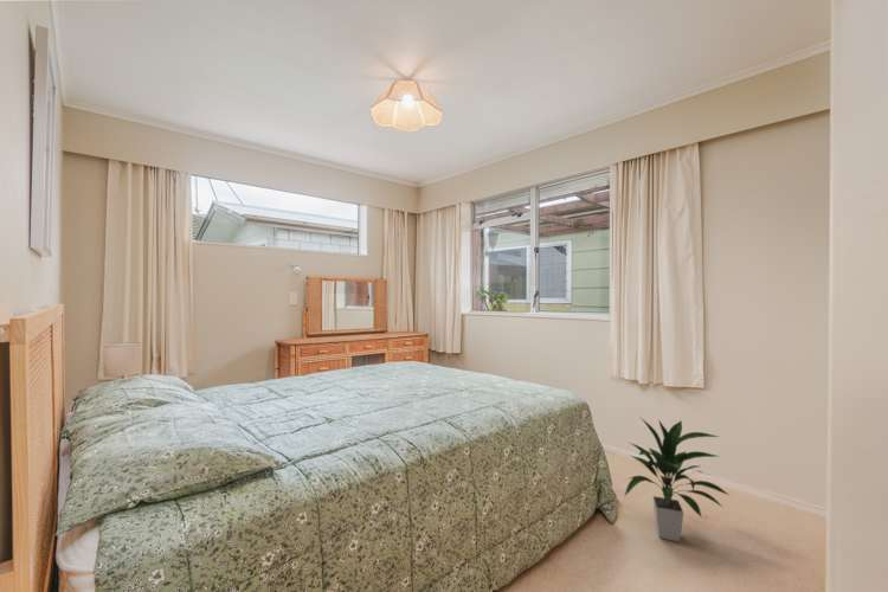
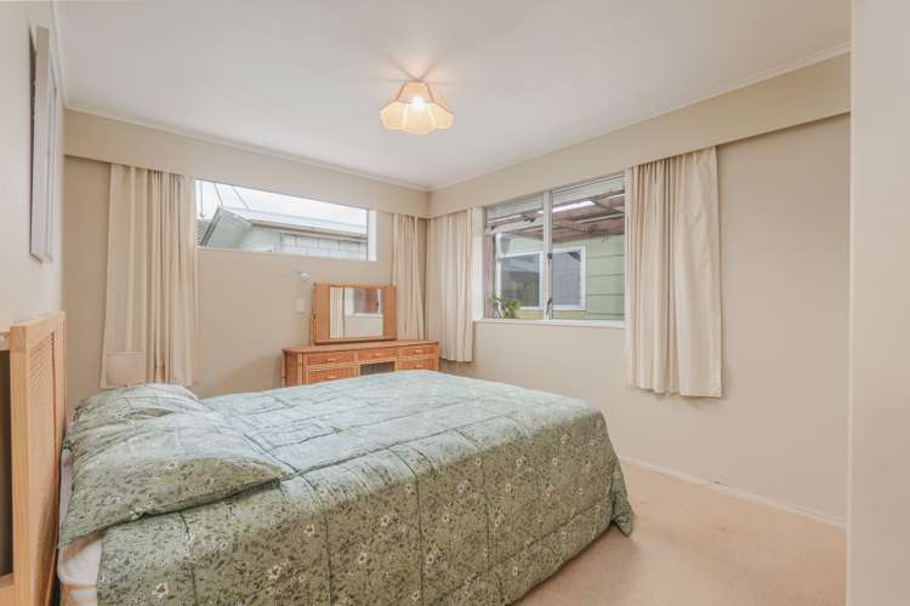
- indoor plant (669, 475)
